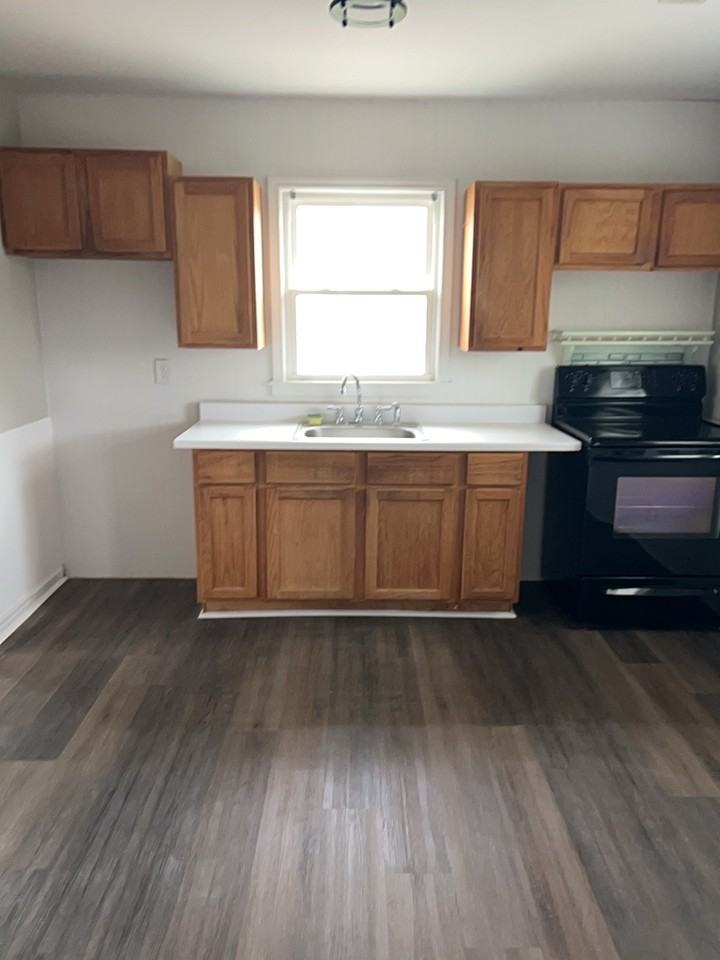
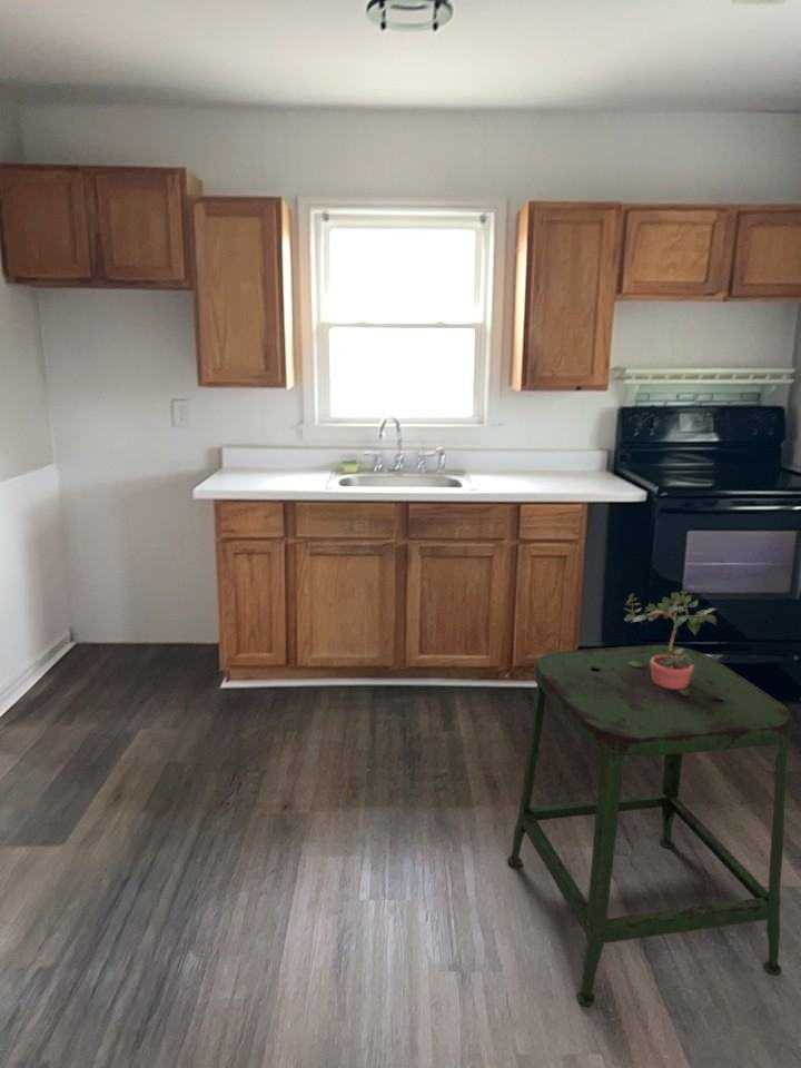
+ stool (642, 802)
+ potted plant (672, 632)
